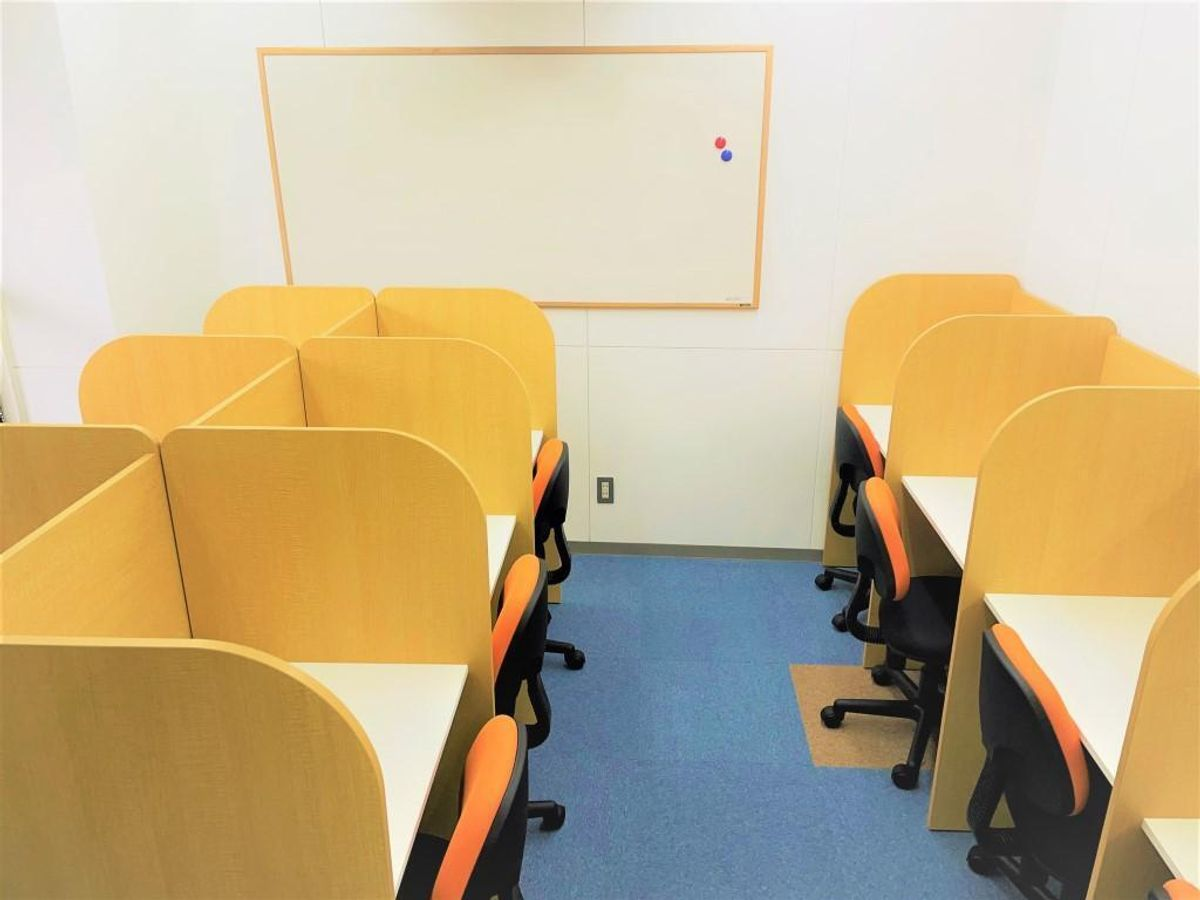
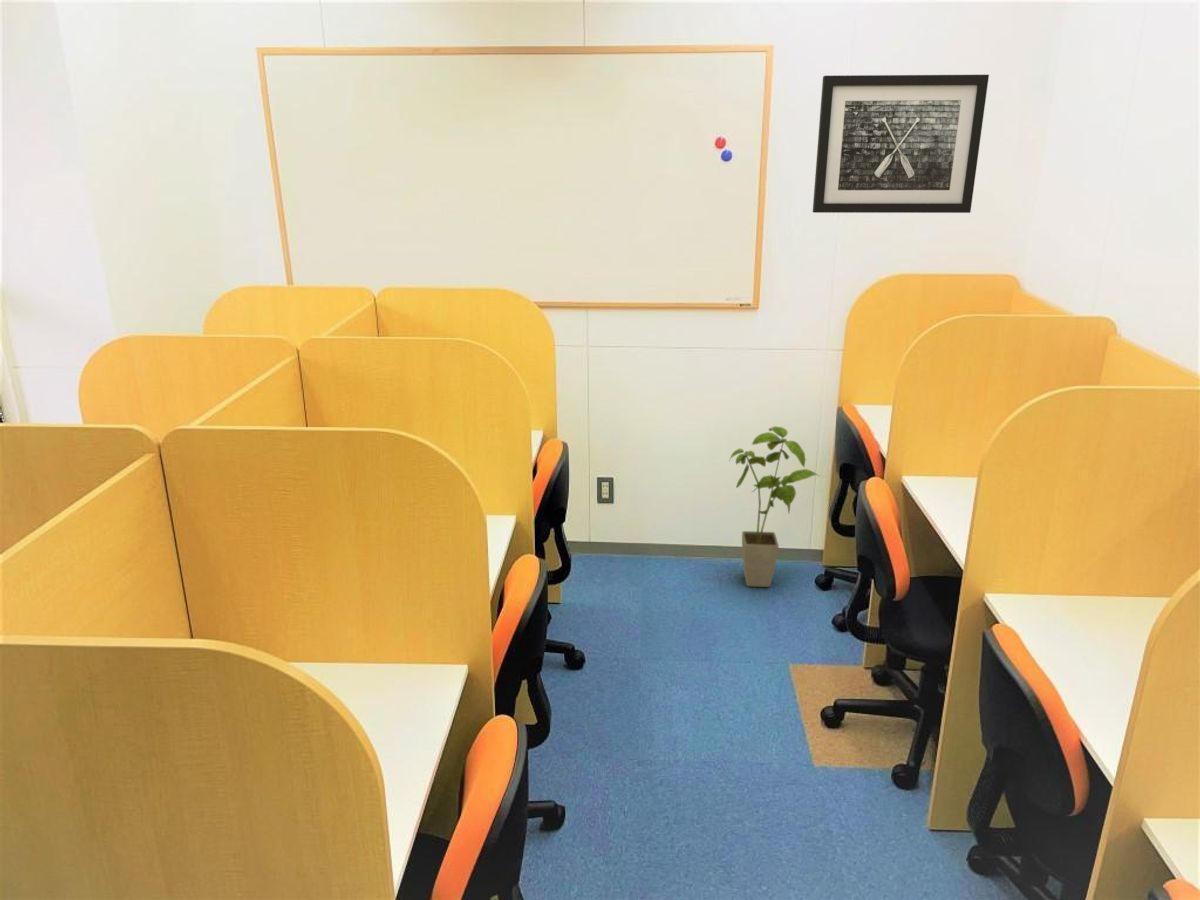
+ wall art (897, 145)
+ house plant (773, 506)
